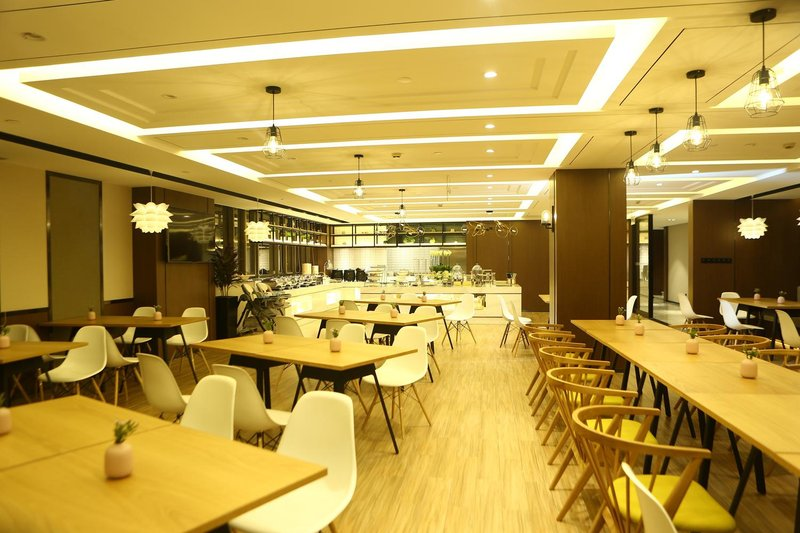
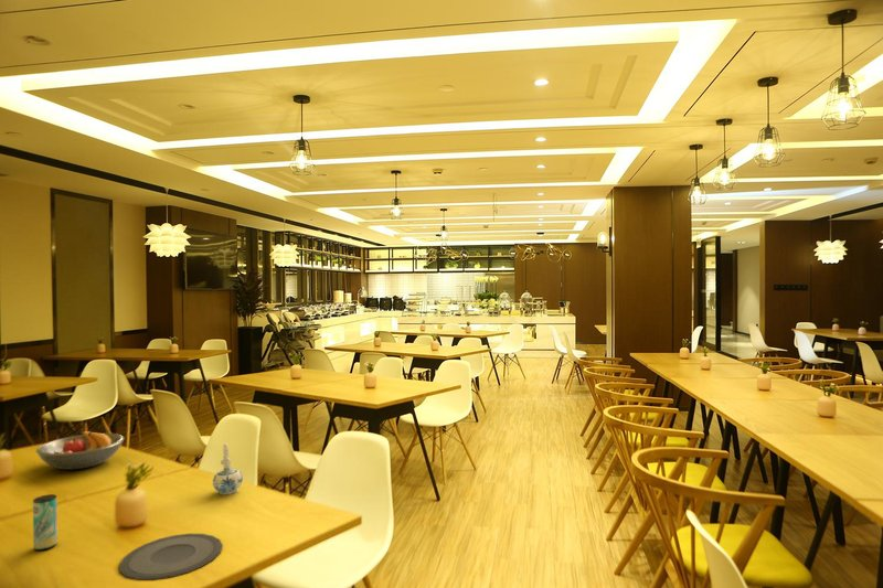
+ plate (172, 554)
+ beverage can (45, 522)
+ ceramic pitcher (227, 468)
+ fruit bowl (82, 450)
